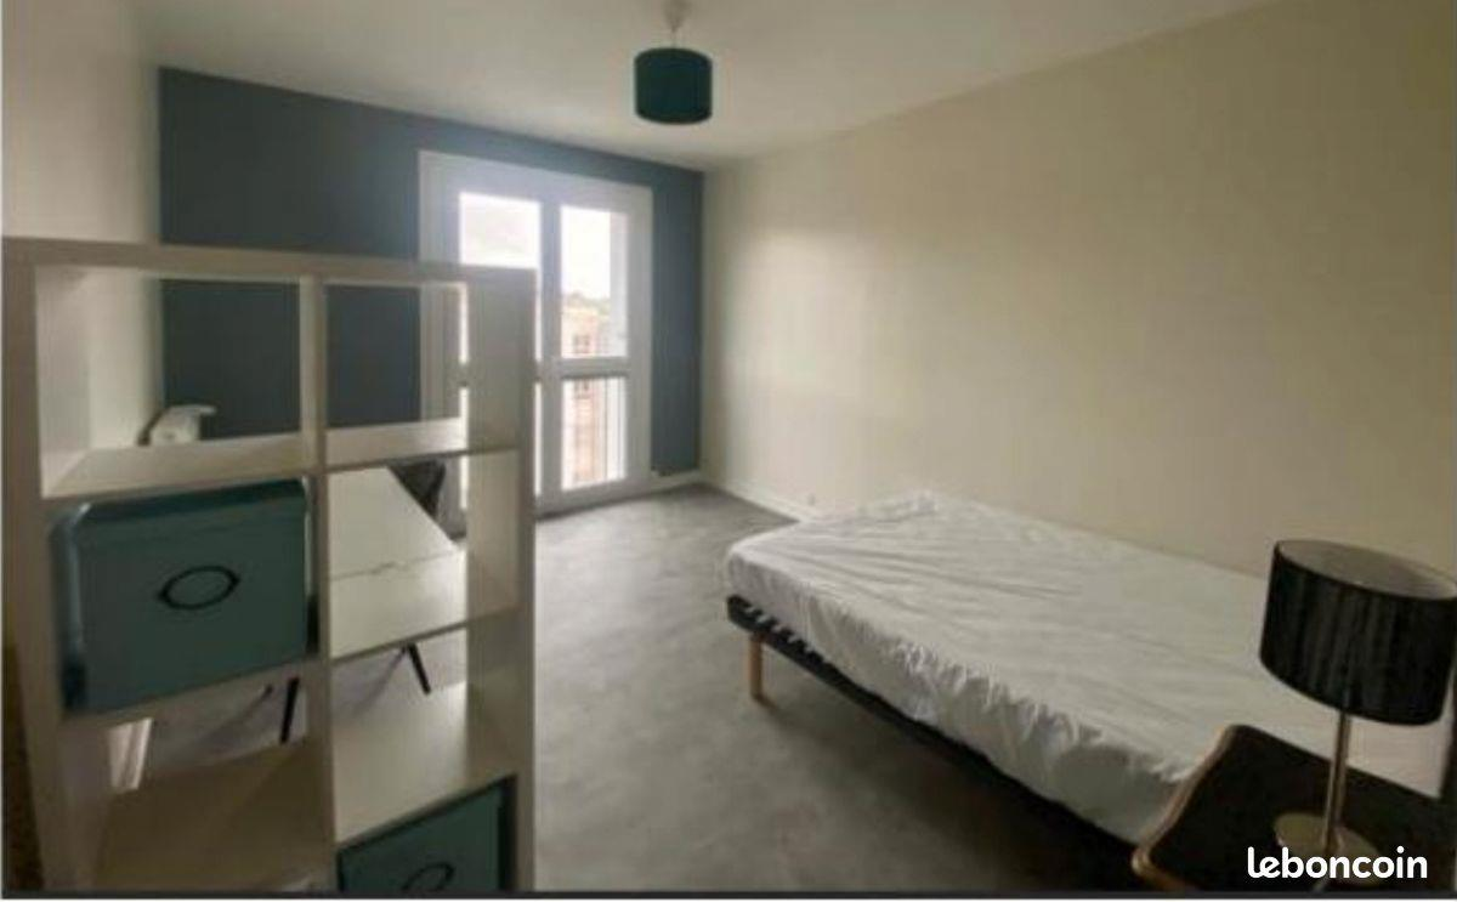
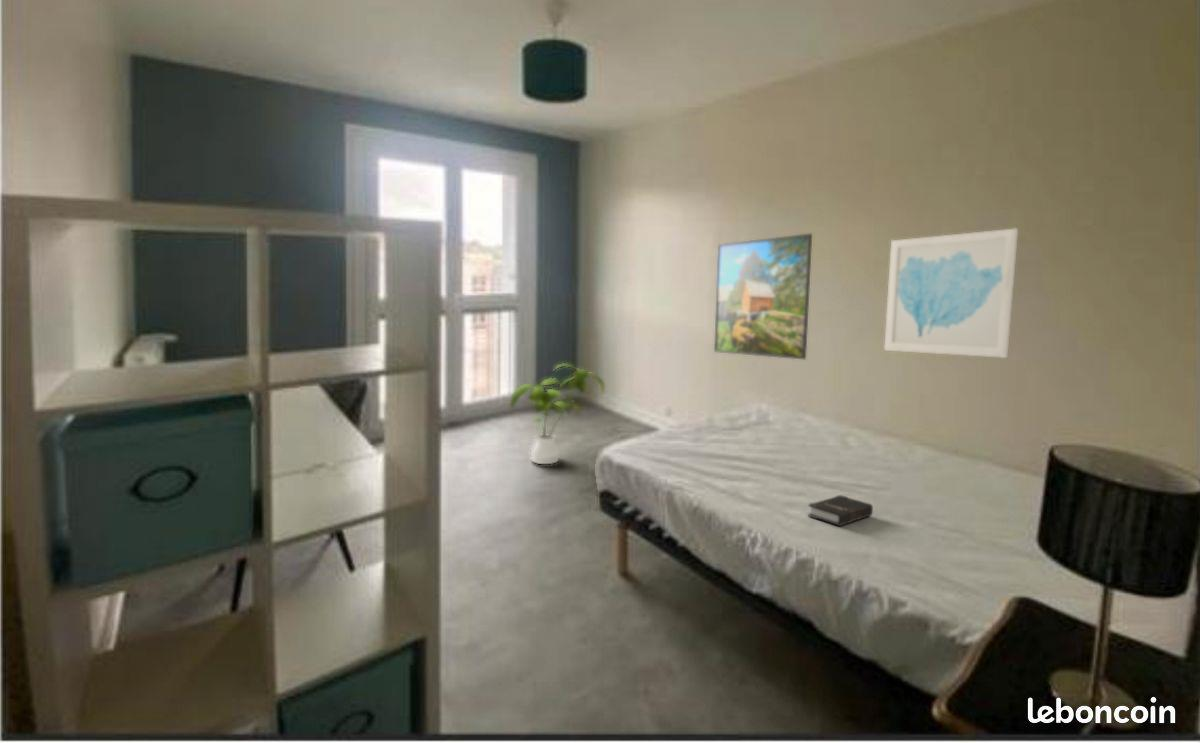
+ hardback book (840, 510)
+ wall art (945, 294)
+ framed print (758, 298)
+ house plant (562, 412)
